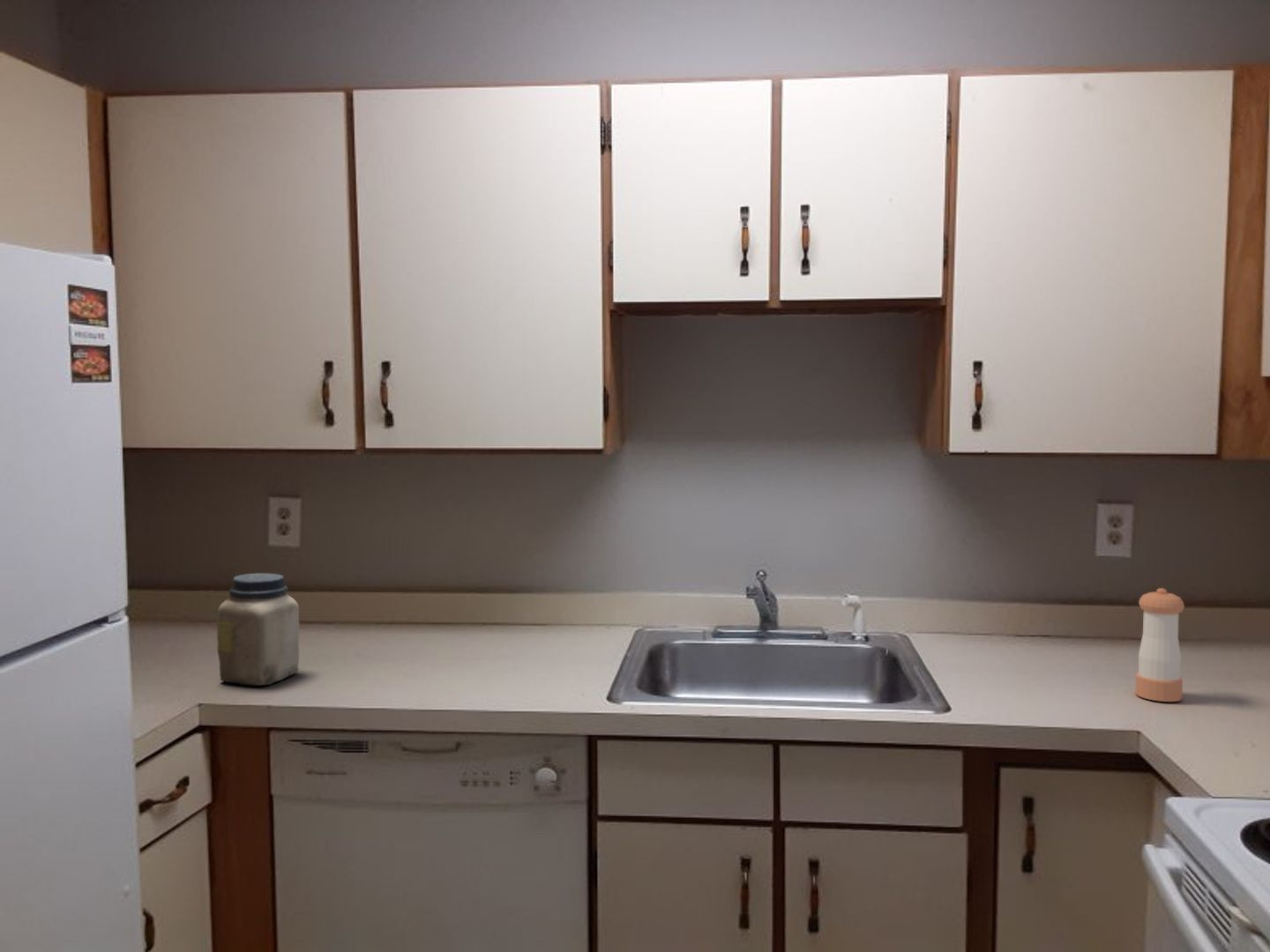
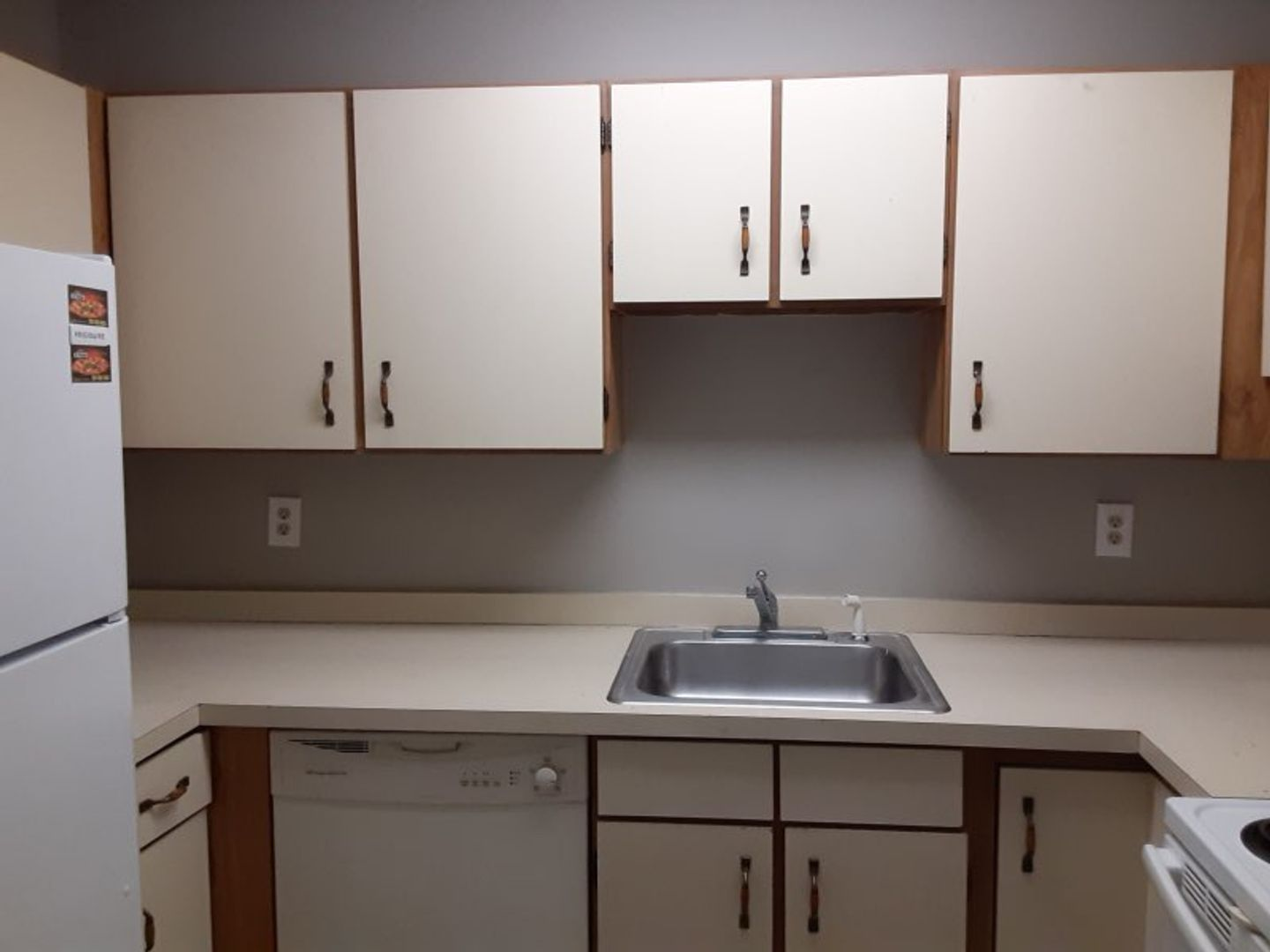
- jar (258, 626)
- pepper shaker (1160, 642)
